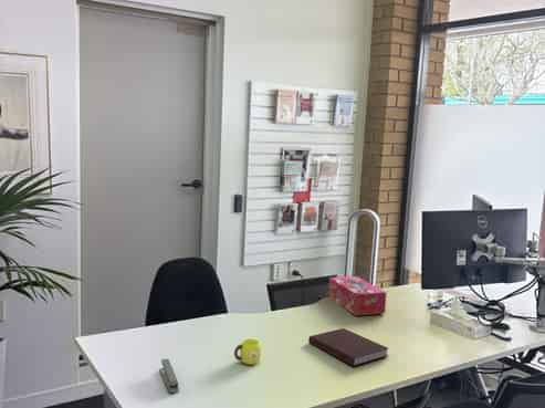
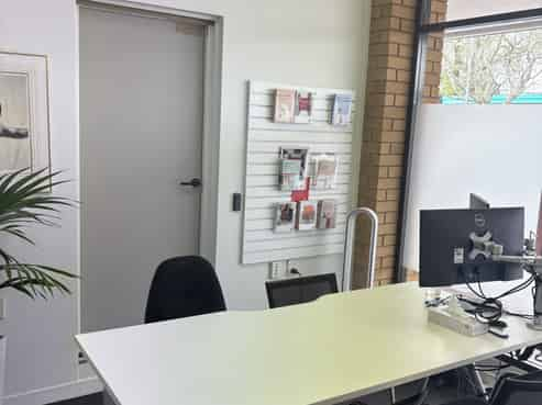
- tissue box (356, 294)
- notebook (347, 345)
- cup (247, 353)
- stapler (168, 374)
